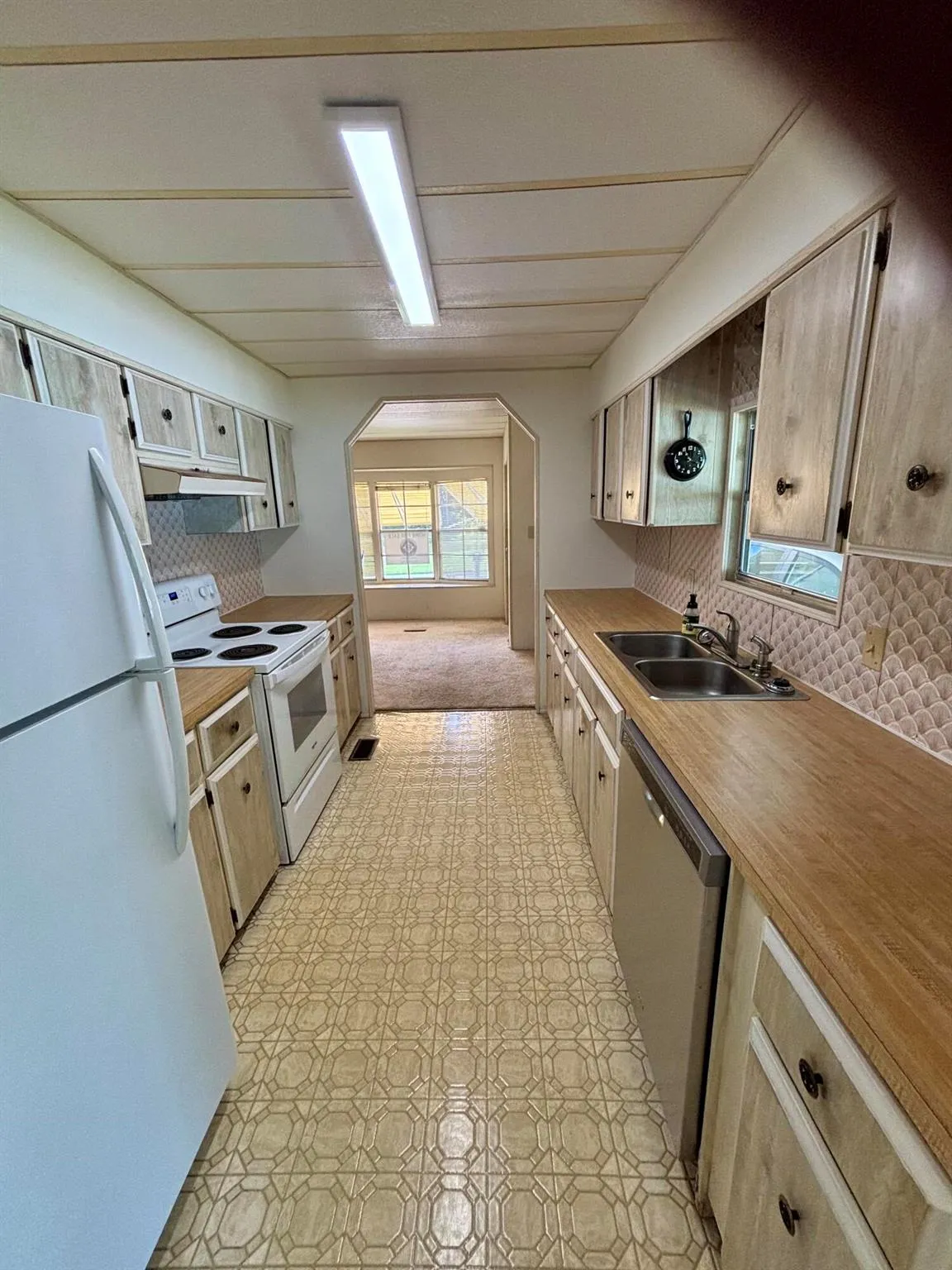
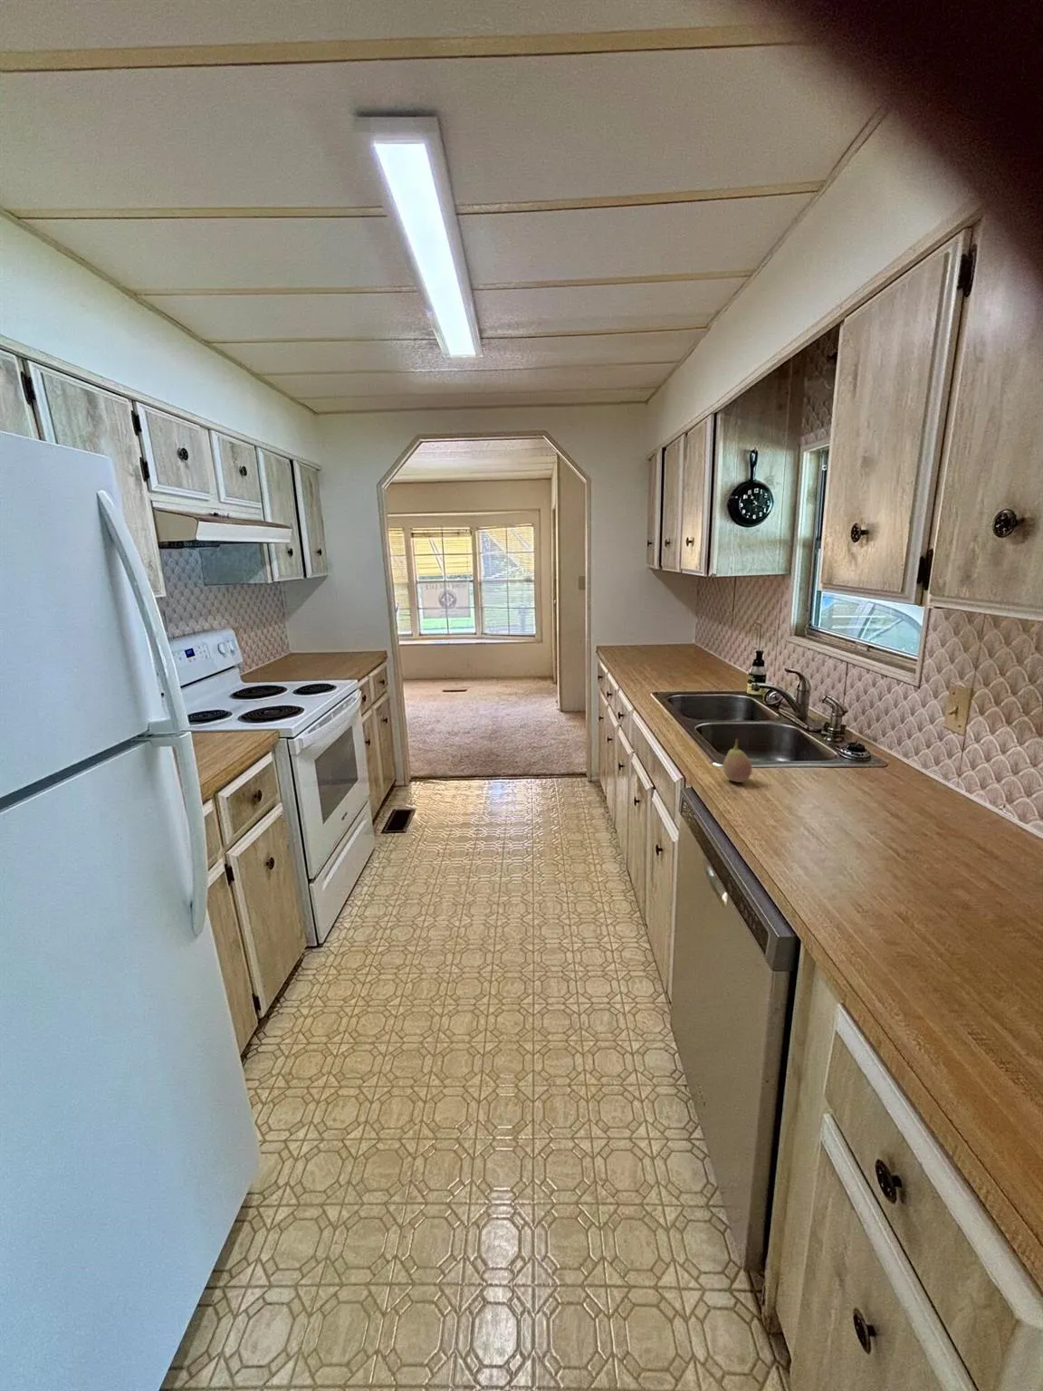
+ fruit (738, 760)
